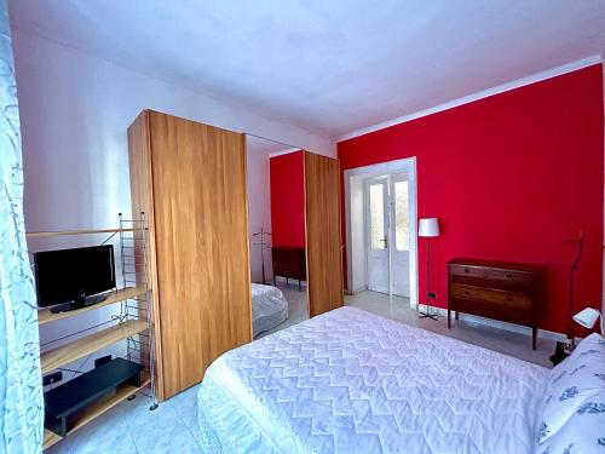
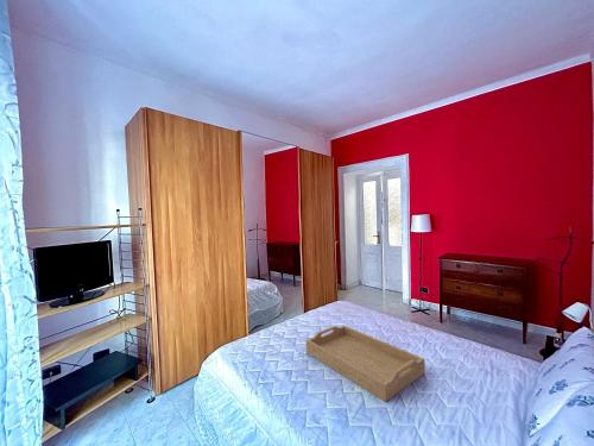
+ serving tray (360, 353)
